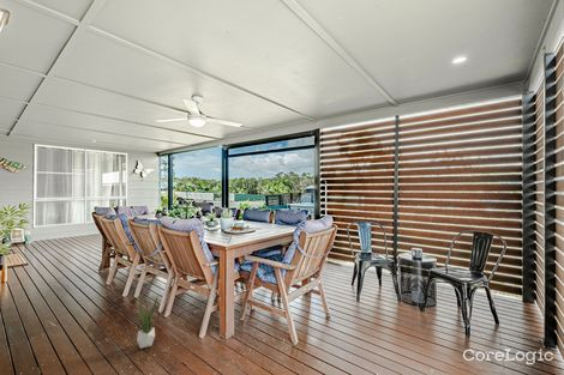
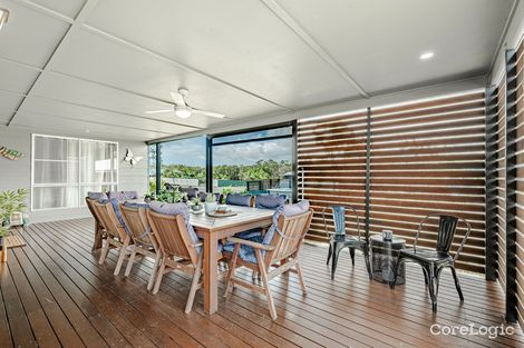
- potted plant (145, 321)
